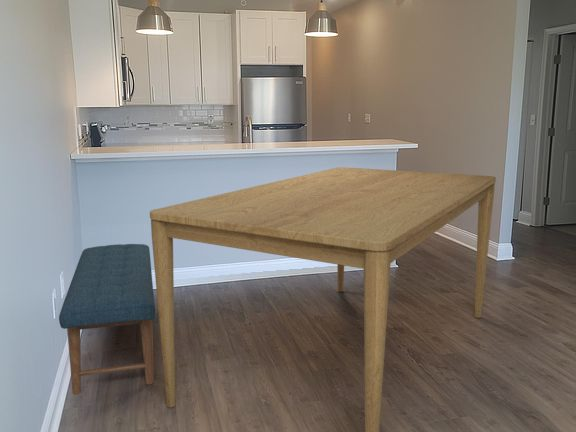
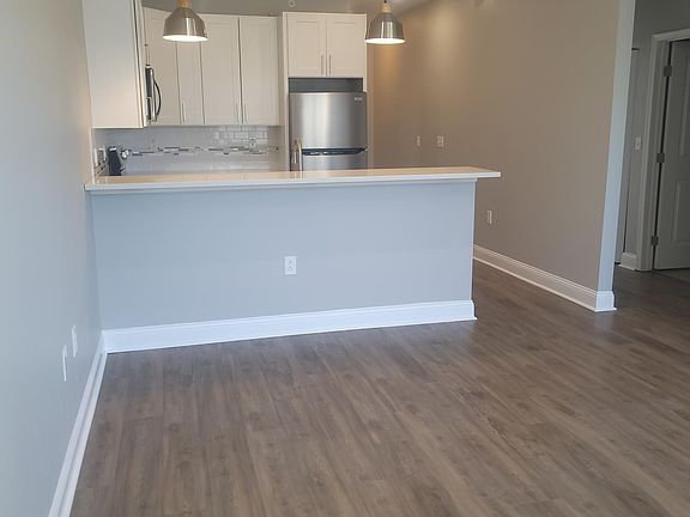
- dining table (352, 266)
- bench (114, 304)
